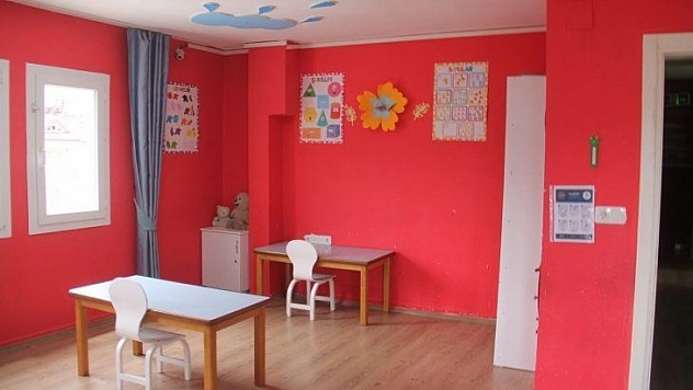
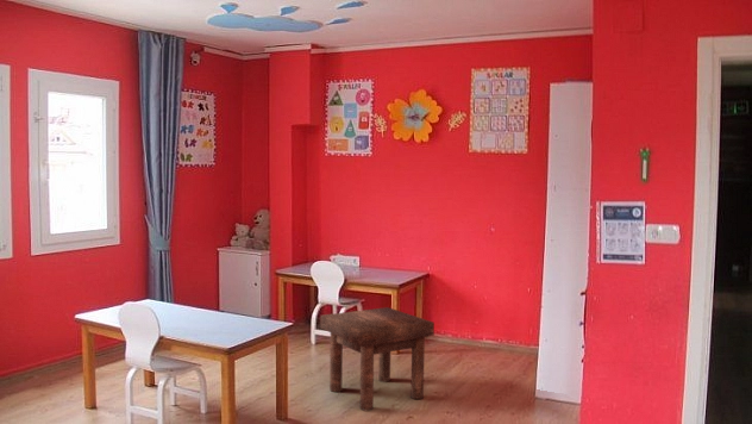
+ stool (374, 354)
